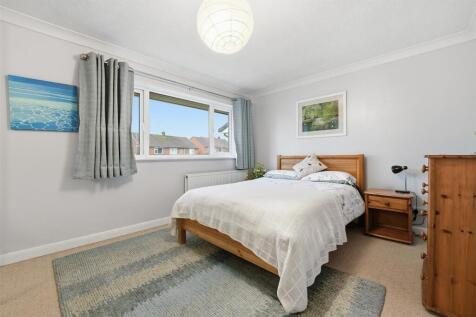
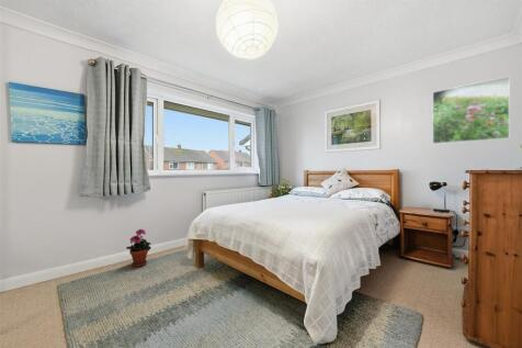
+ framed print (467, 113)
+ potted plant (138, 246)
